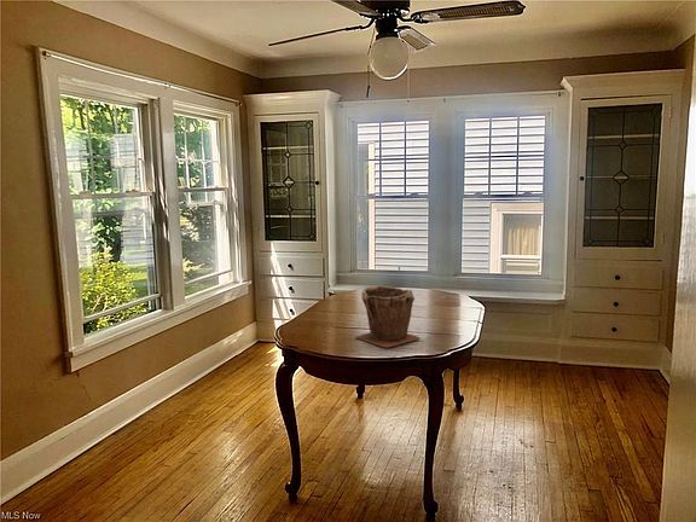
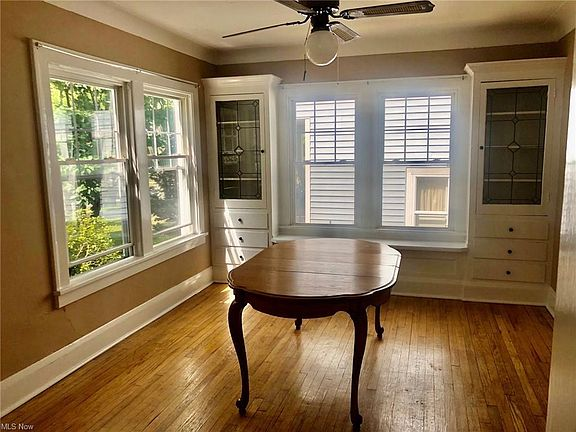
- plant pot (387, 313)
